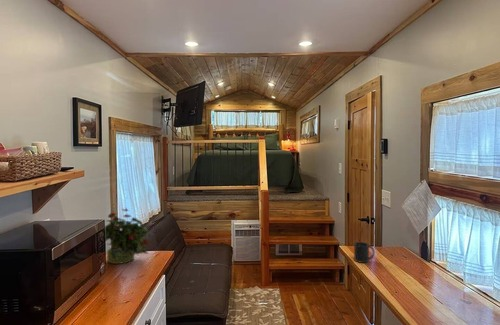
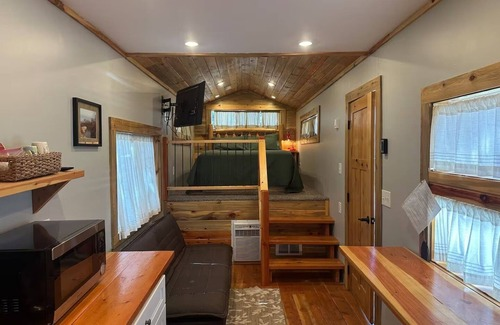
- mug (364, 252)
- potted plant (127, 234)
